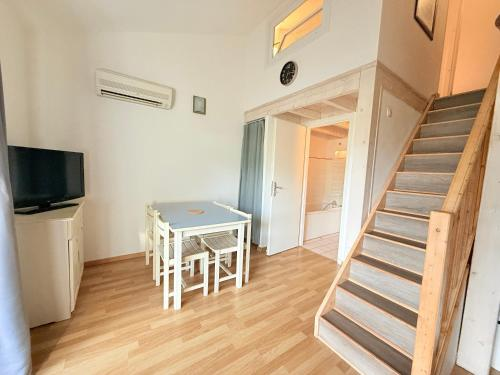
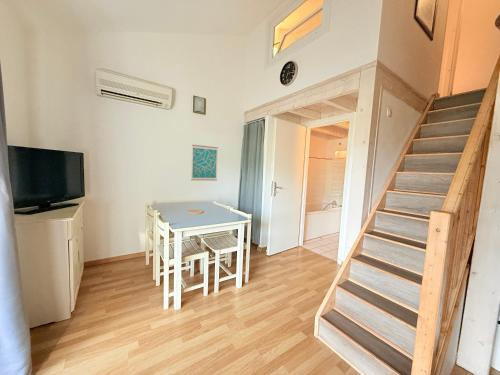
+ wall art (204, 163)
